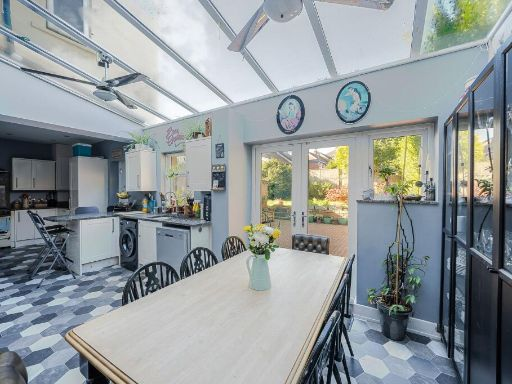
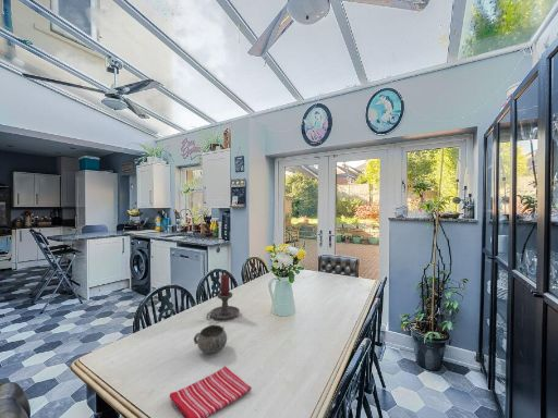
+ decorative bowl (211, 339)
+ candle holder (221, 295)
+ dish towel (210, 392)
